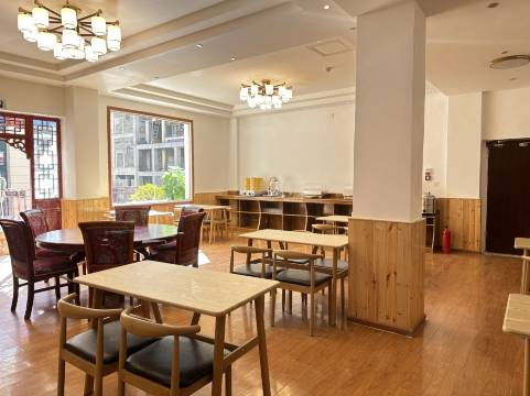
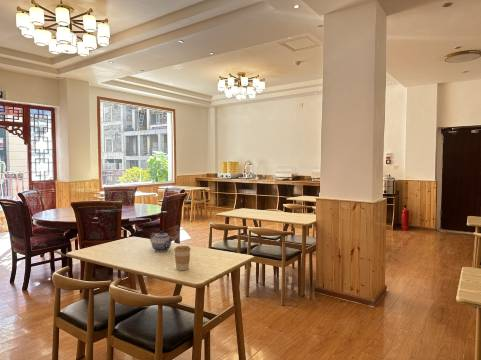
+ coffee cup (182, 257)
+ teapot (161, 240)
